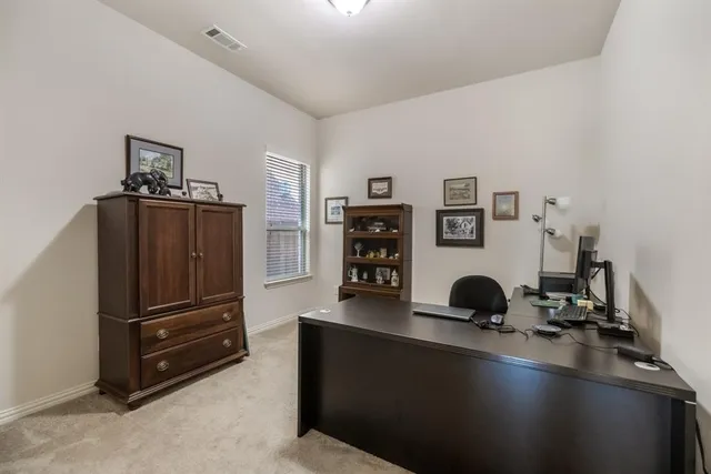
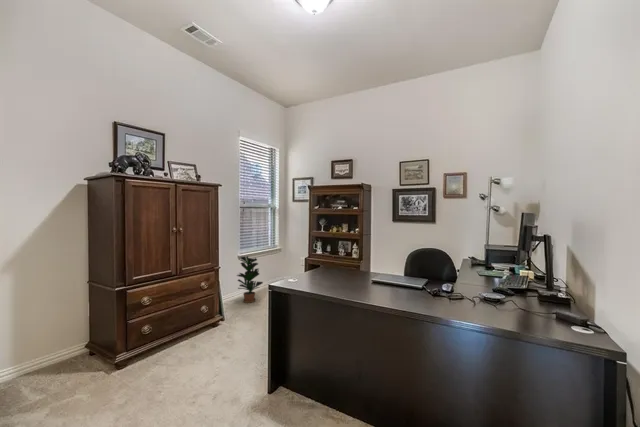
+ potted plant (247, 278)
